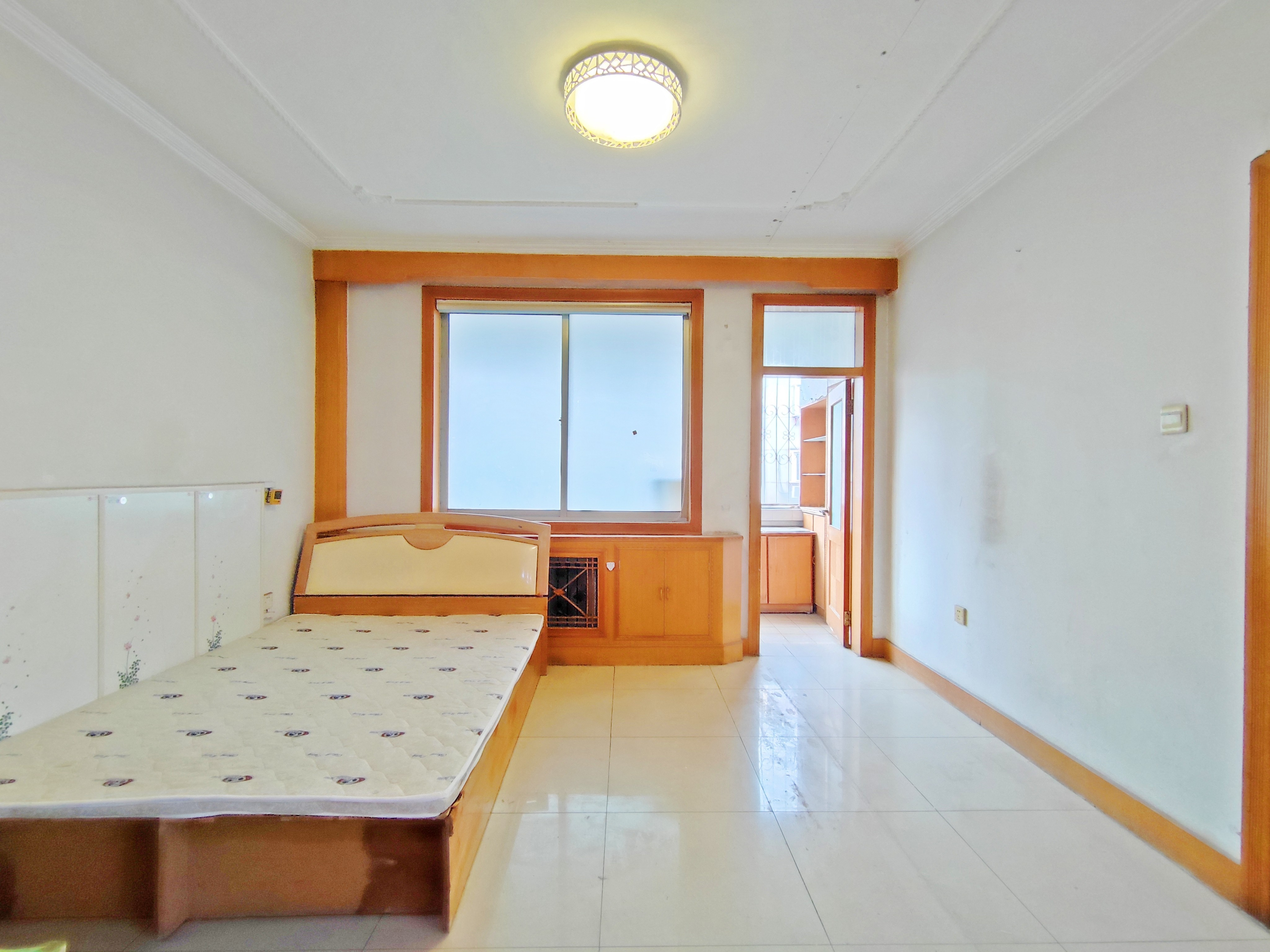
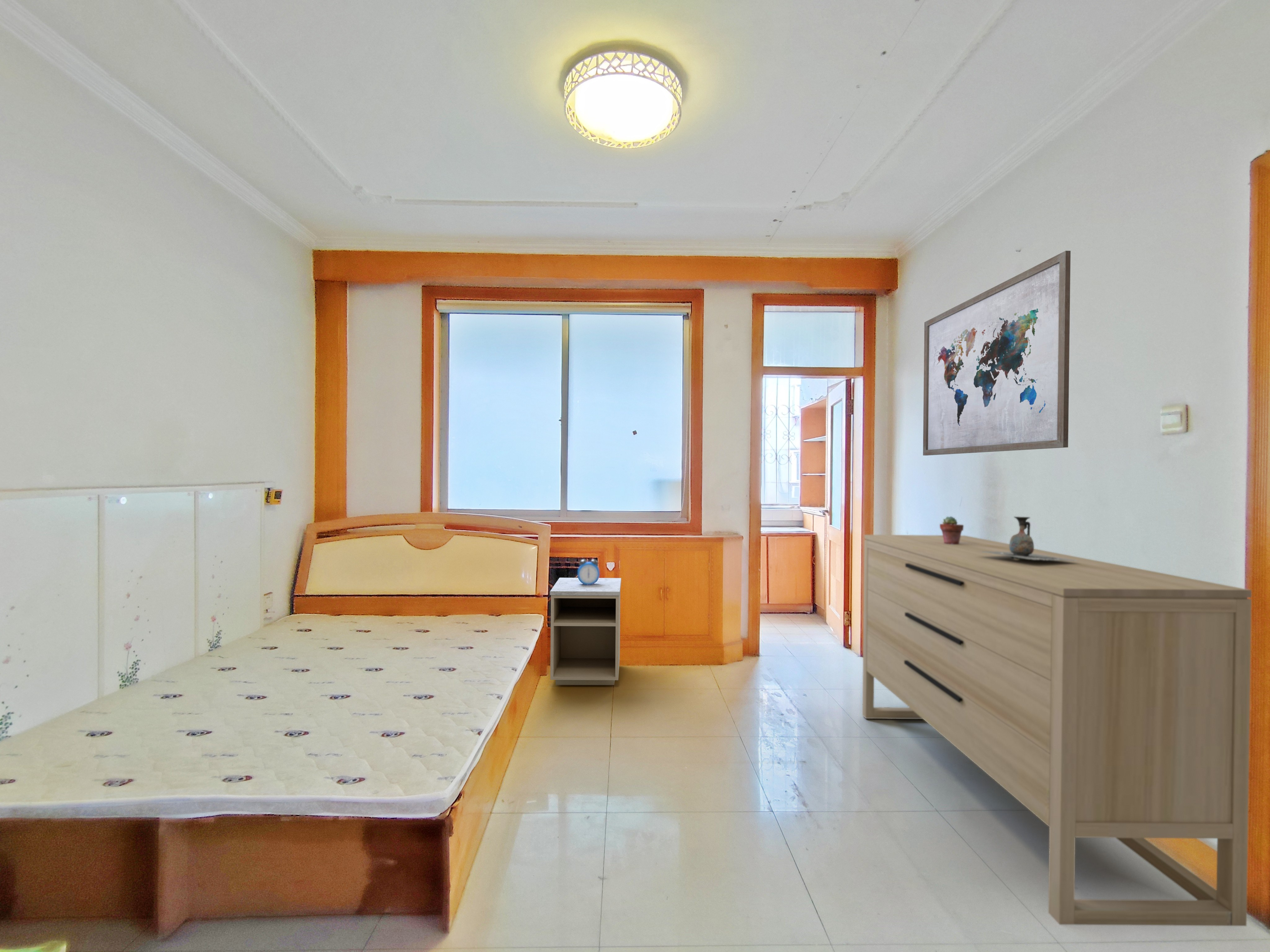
+ nightstand (587, 630)
+ decorative vase (1026, 538)
+ potted succulent (951, 529)
+ alarm clock (588, 571)
+ dresser (996, 672)
+ wall art (982, 373)
